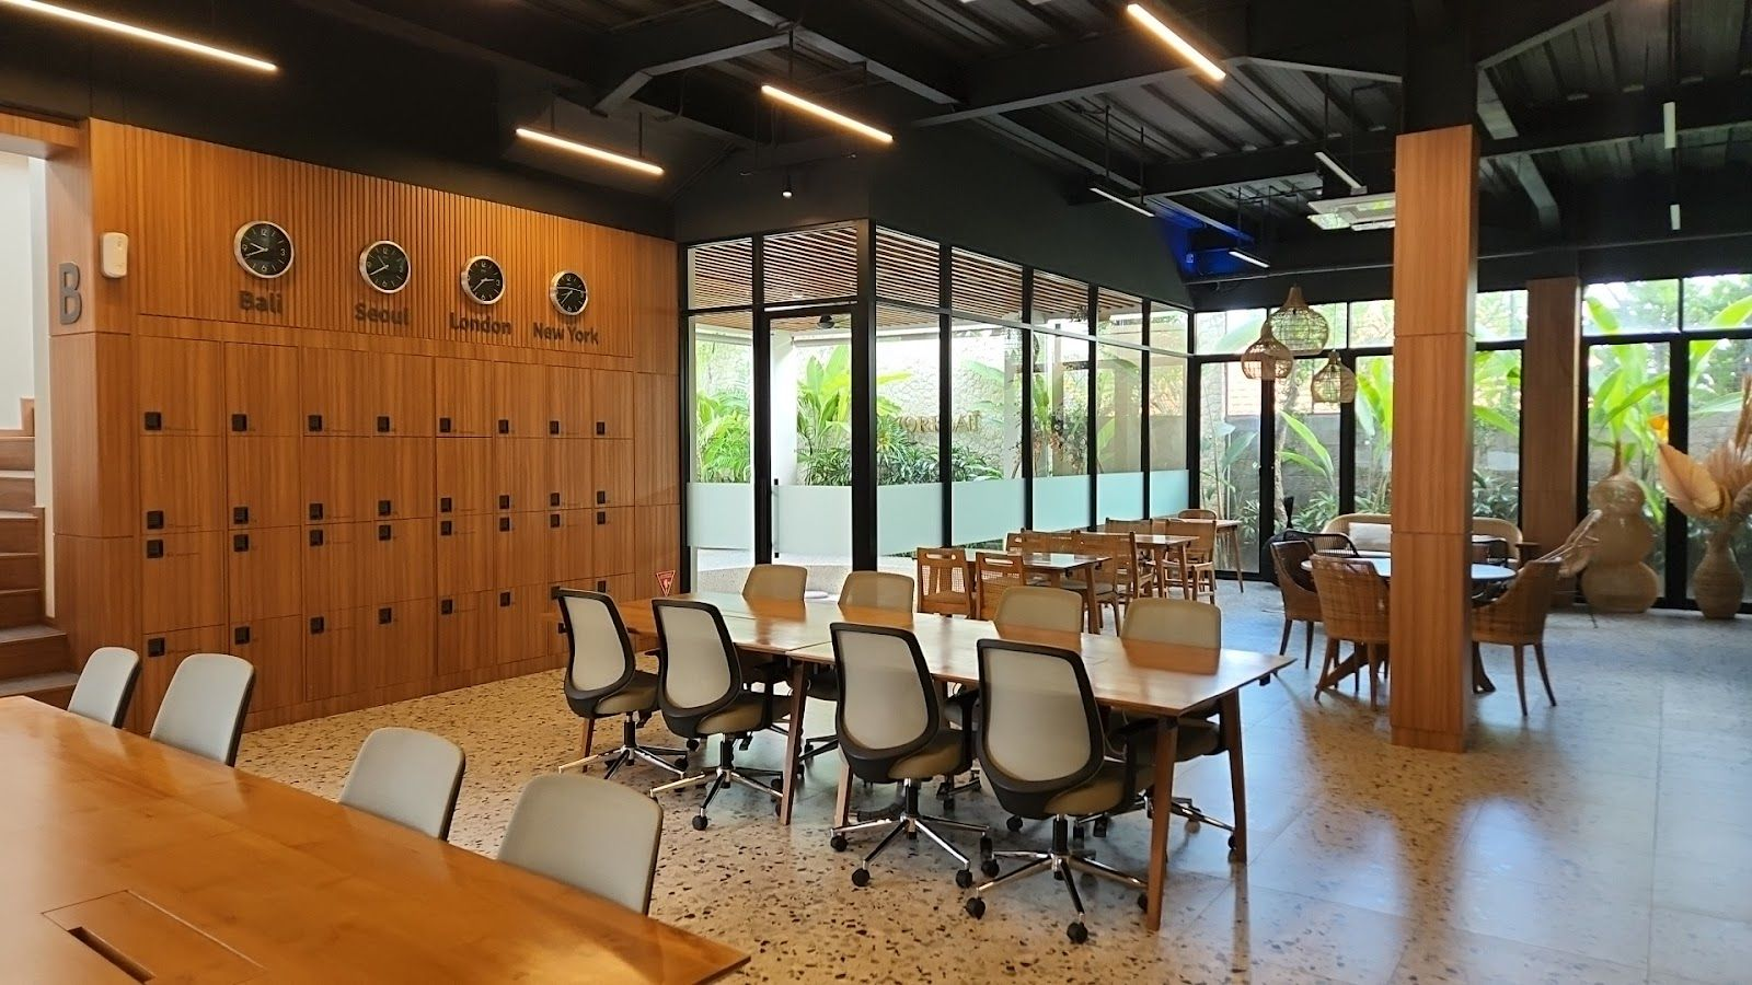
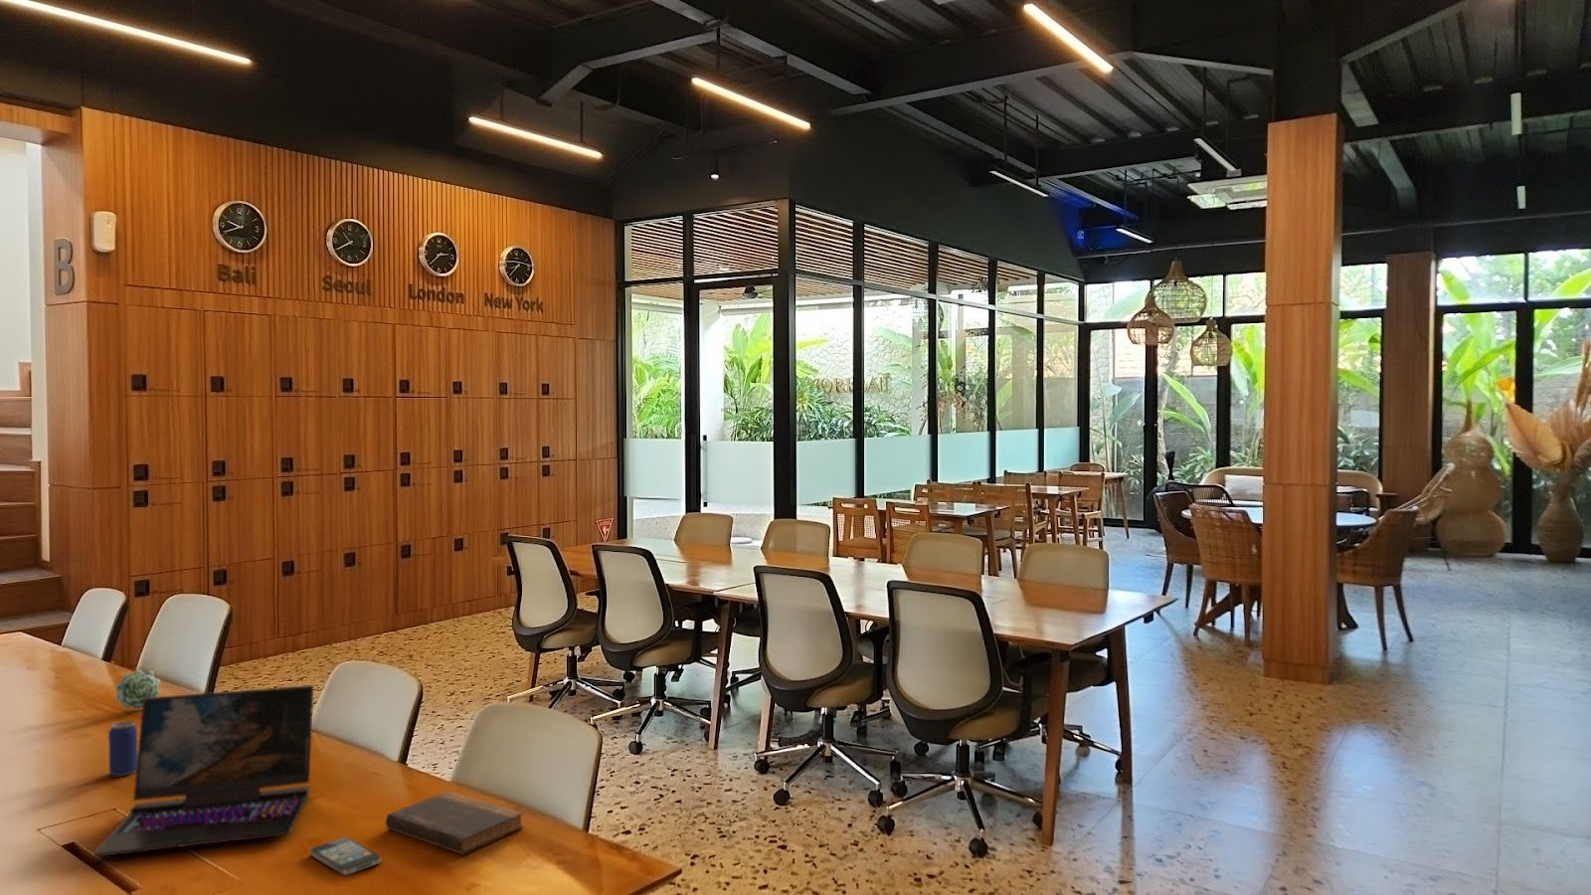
+ succulent plant (138, 690)
+ laptop (213, 765)
+ smartphone (345, 856)
+ beverage can (123, 747)
+ book (455, 821)
